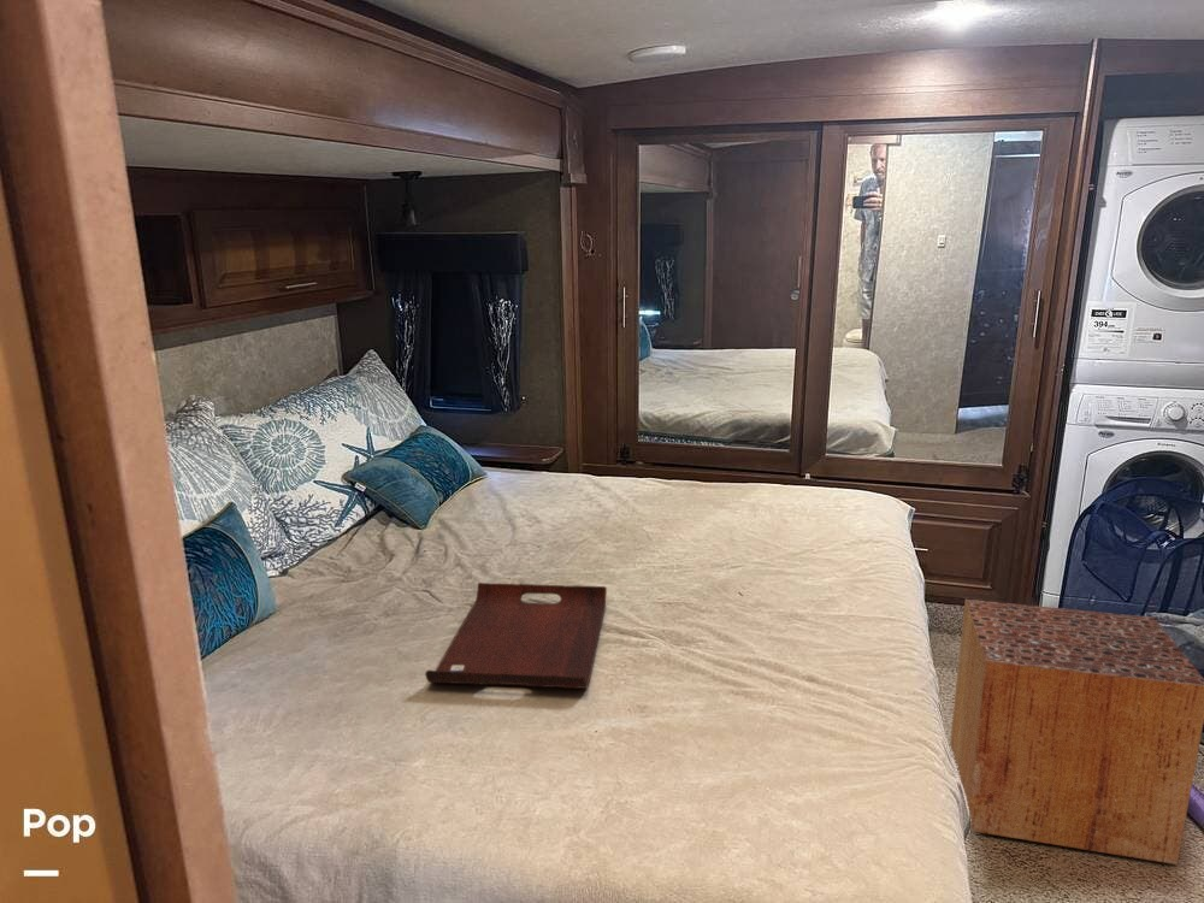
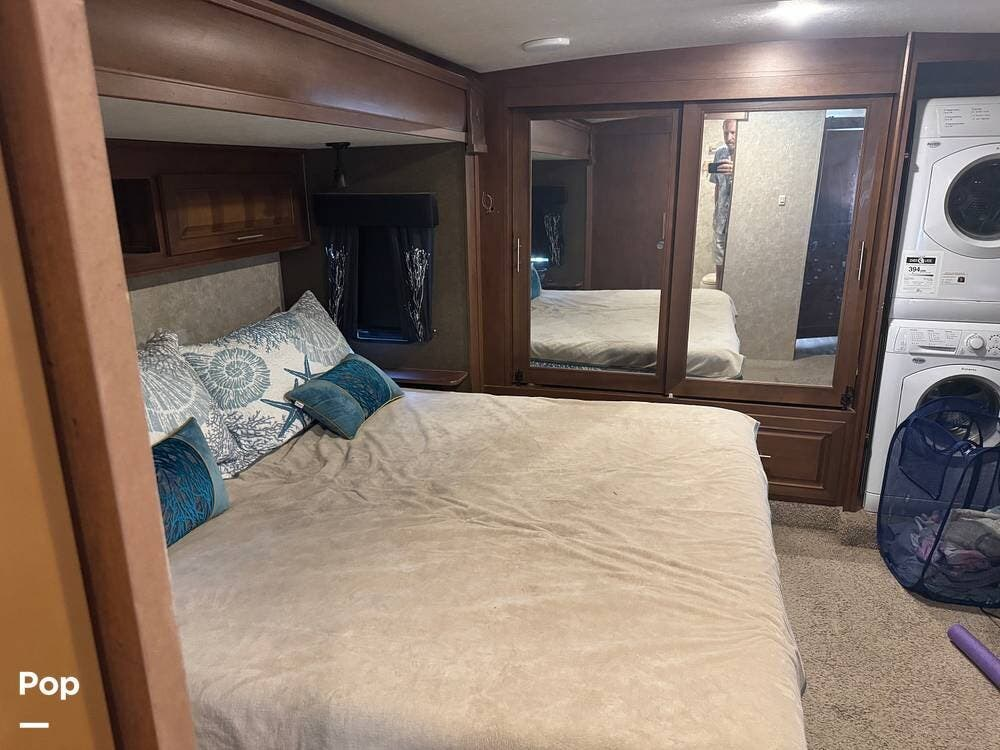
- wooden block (1062, 720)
- serving tray (525, 633)
